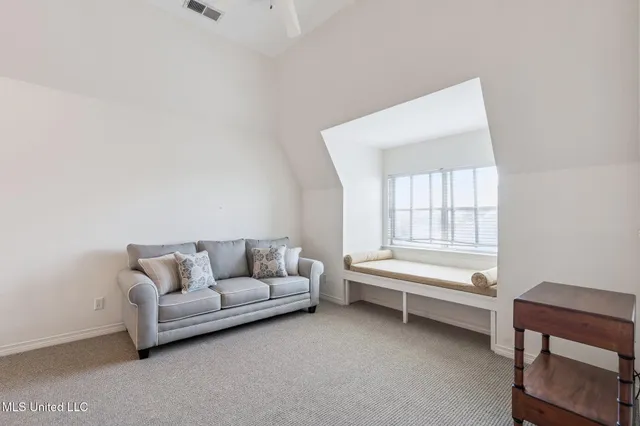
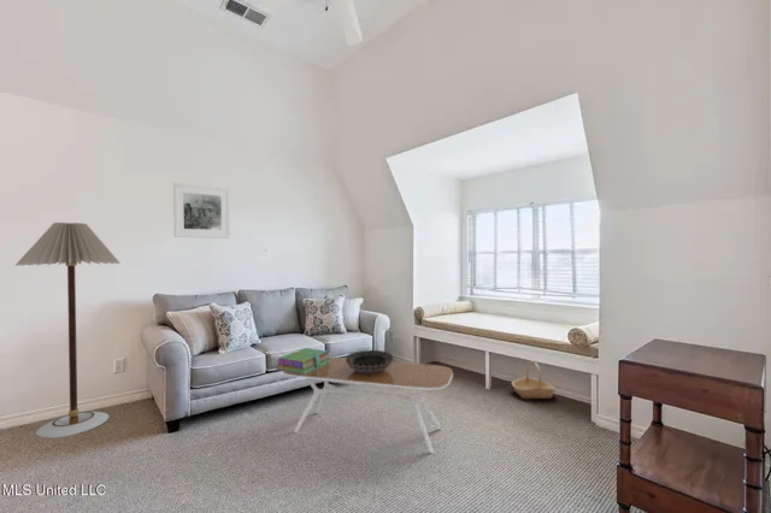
+ decorative bowl (370, 362)
+ basket (532, 378)
+ stack of books (304, 359)
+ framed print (202, 212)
+ floor lamp (71, 323)
+ coffee table (370, 395)
